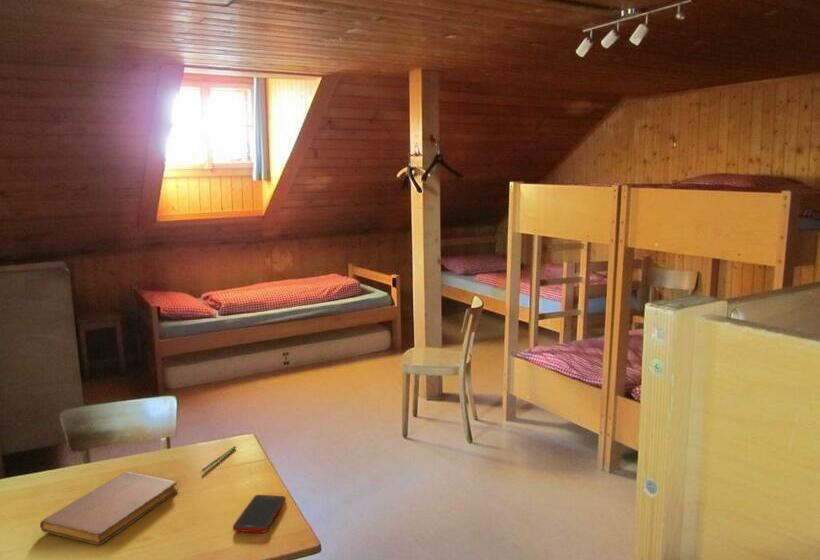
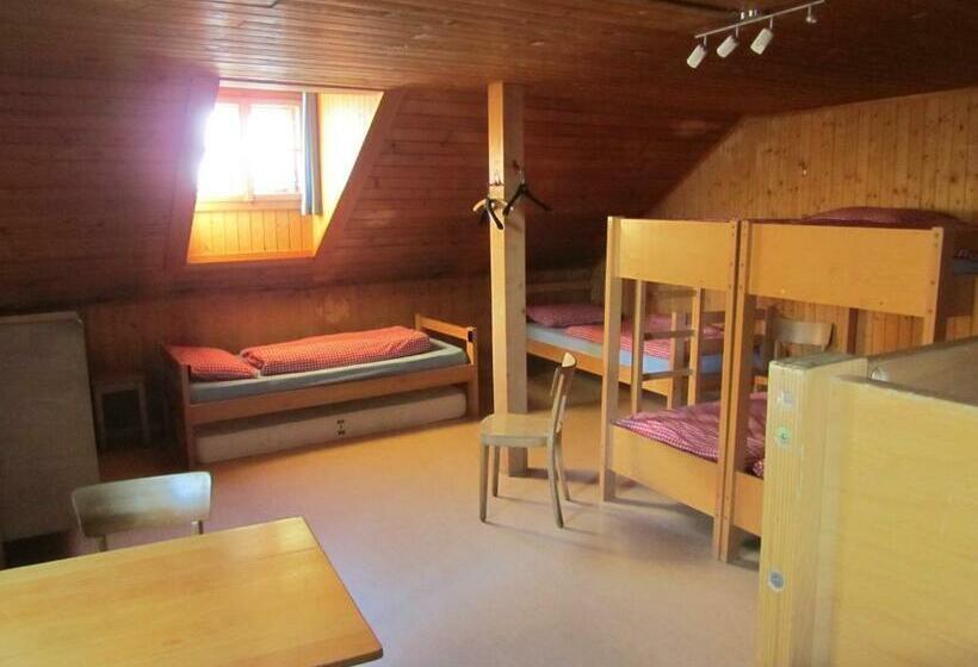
- pen (219, 458)
- notebook (112, 504)
- cell phone (260, 512)
